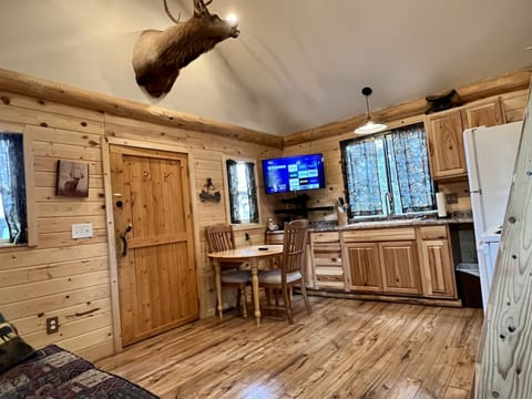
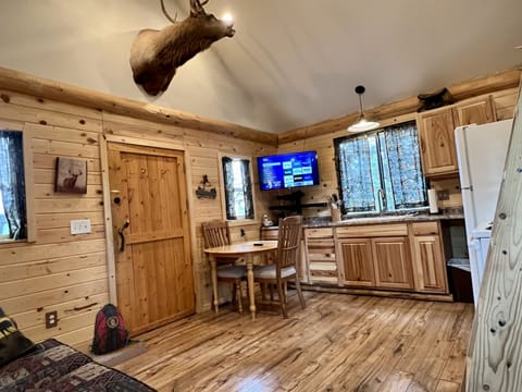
+ backpack (109, 329)
